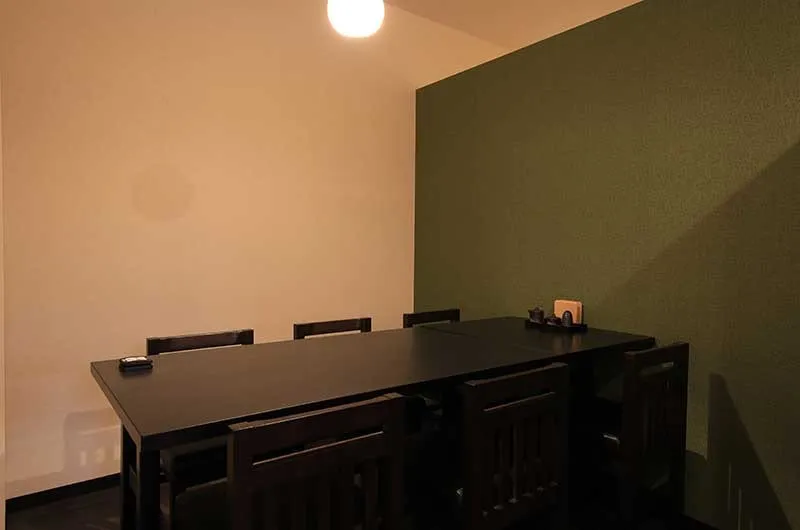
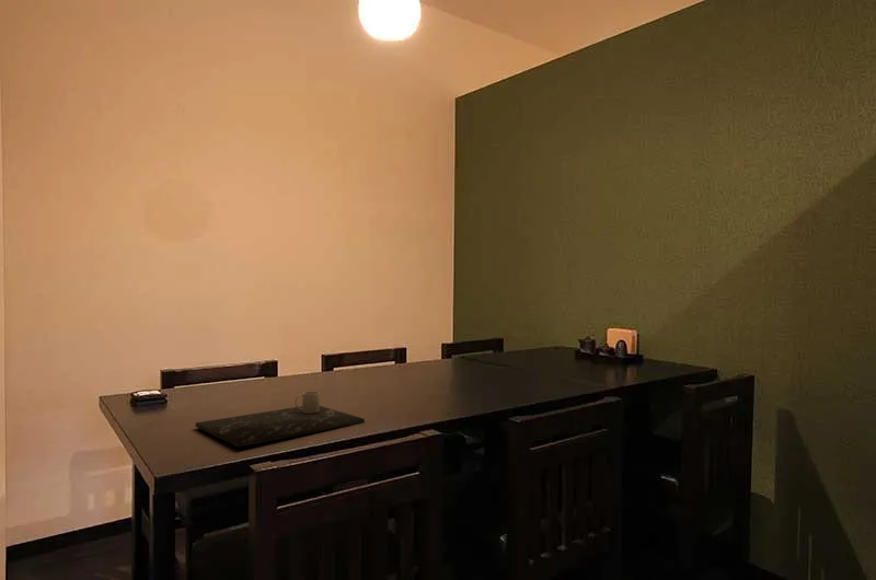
+ place mat (281, 411)
